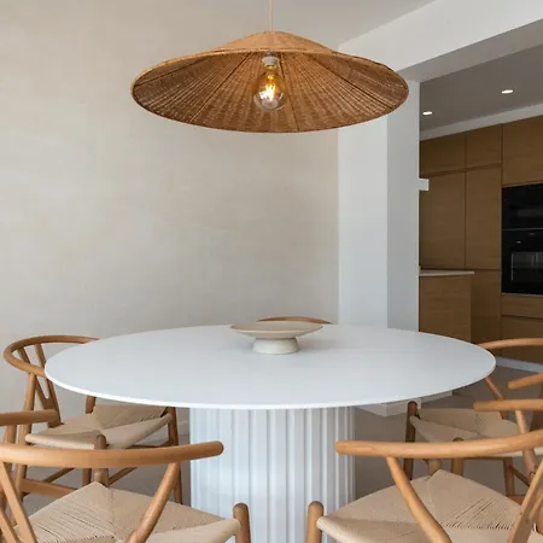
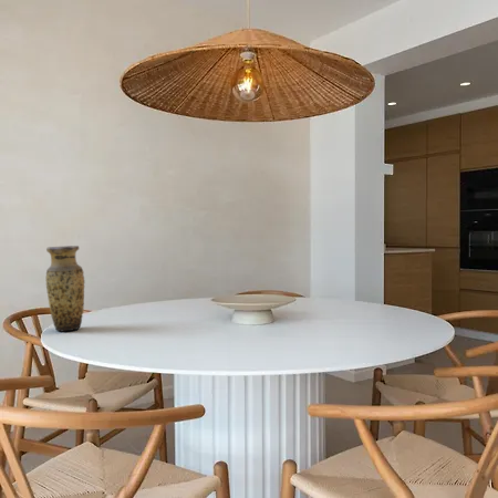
+ vase (65, 288)
